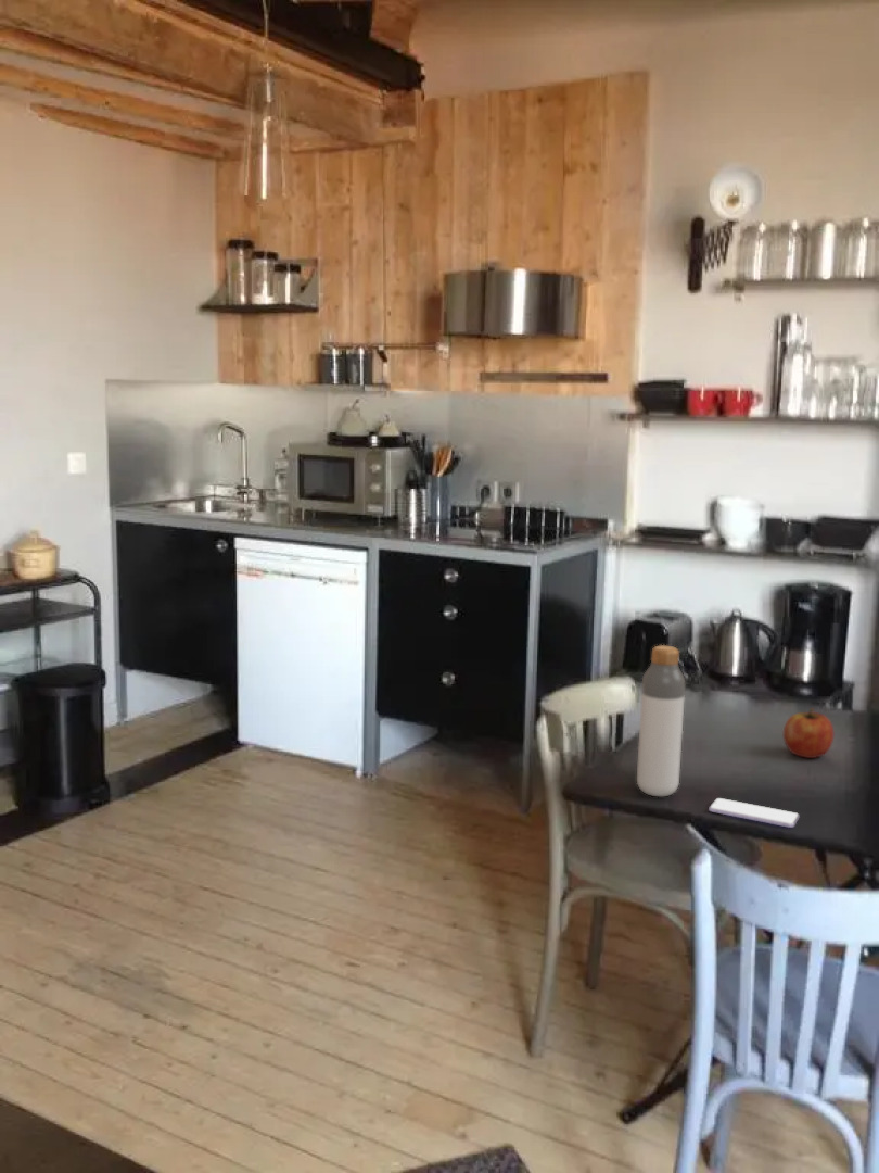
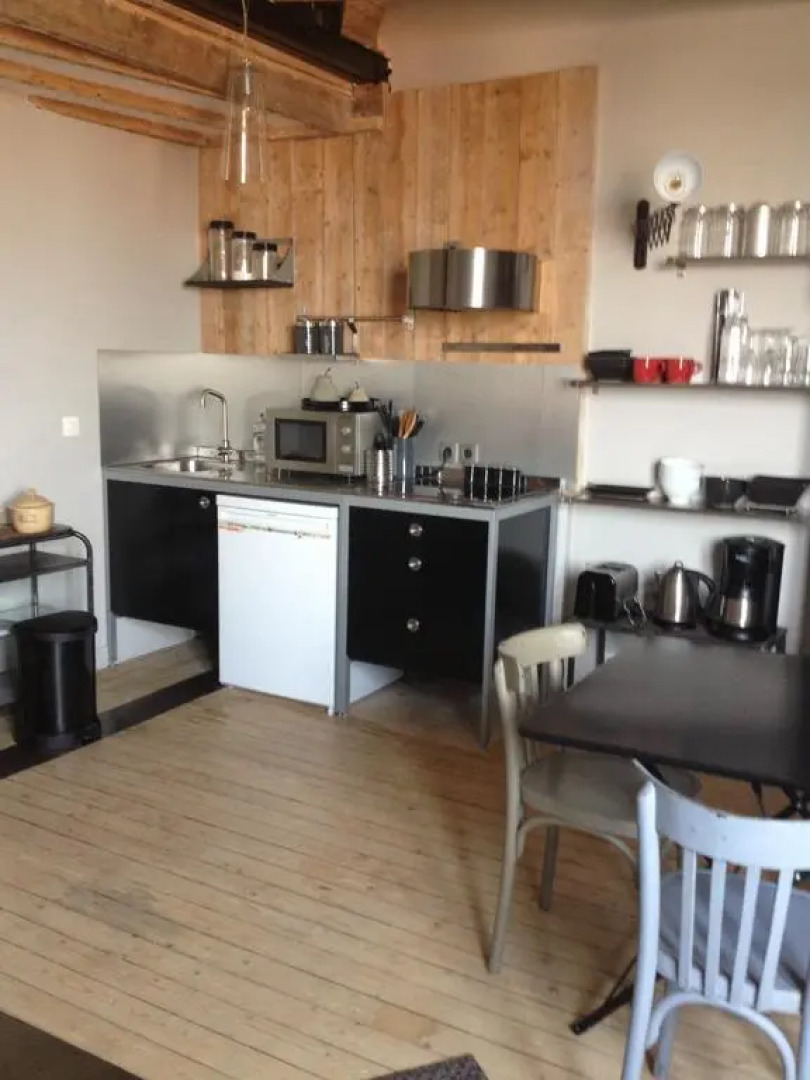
- fruit (808, 732)
- smartphone (753, 811)
- bottle (661, 720)
